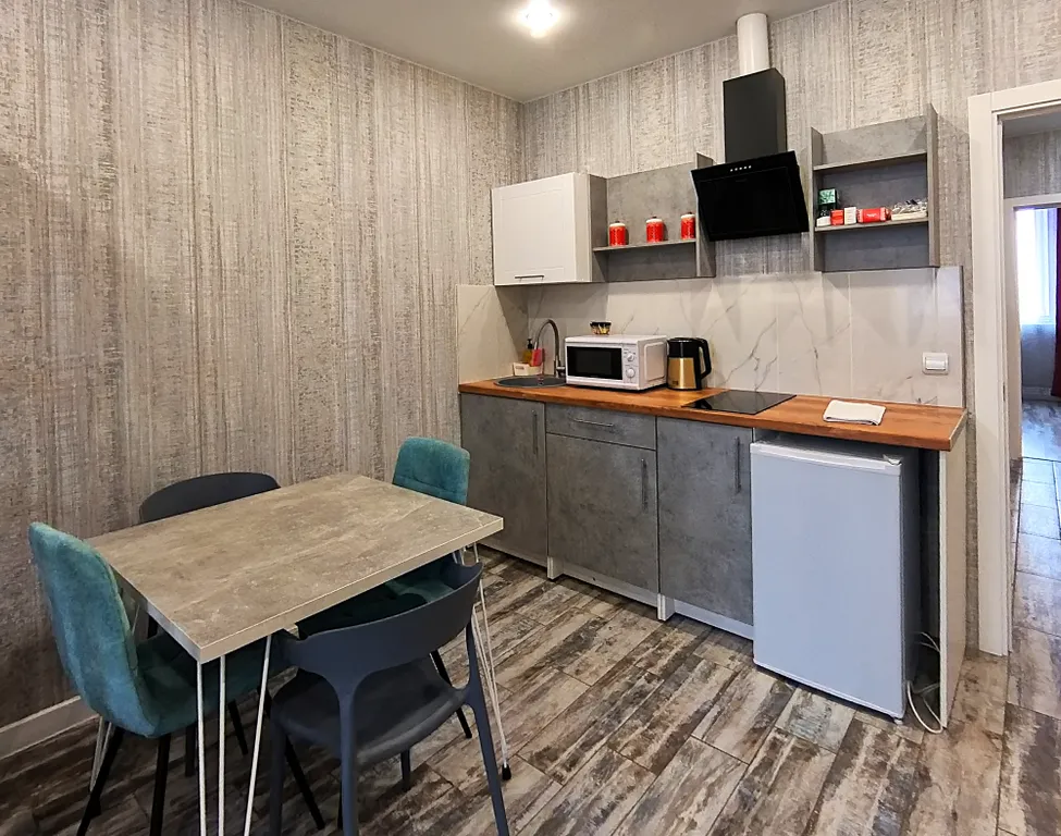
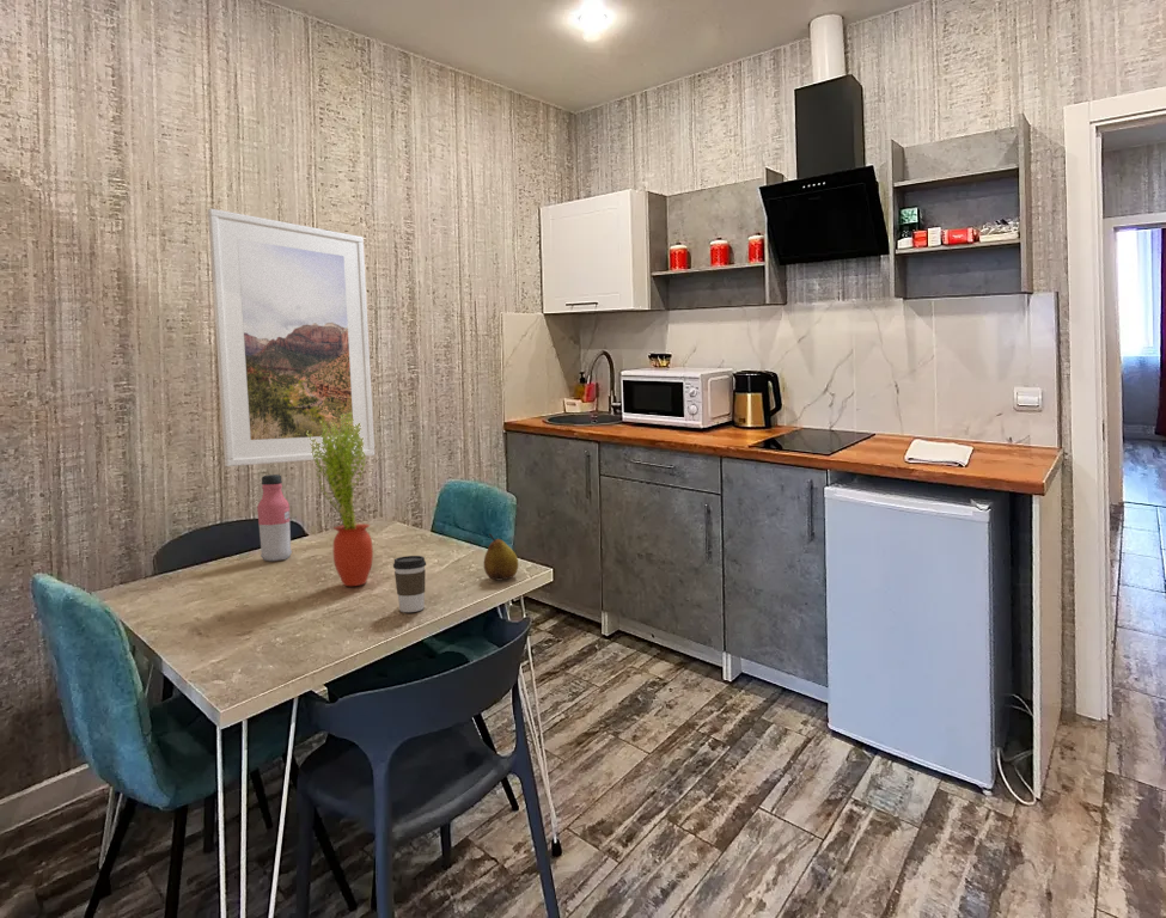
+ water bottle (274, 516)
+ potted plant (340, 498)
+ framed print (298, 343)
+ fruit (500, 555)
+ coffee cup (410, 583)
